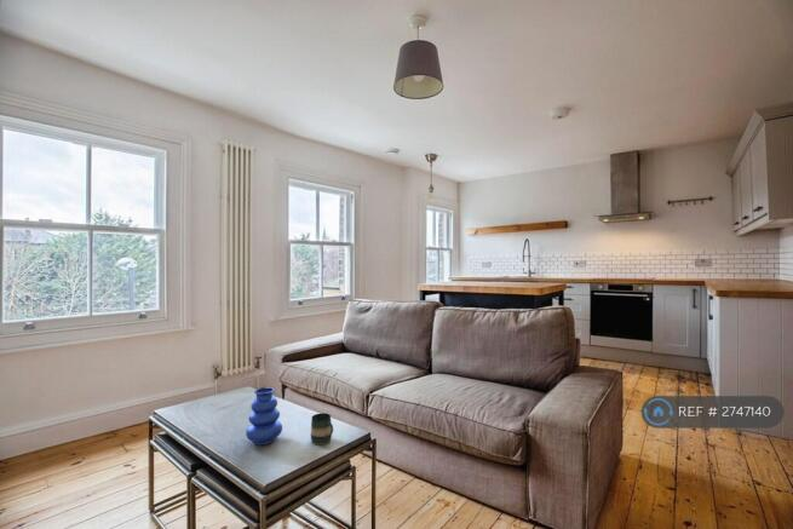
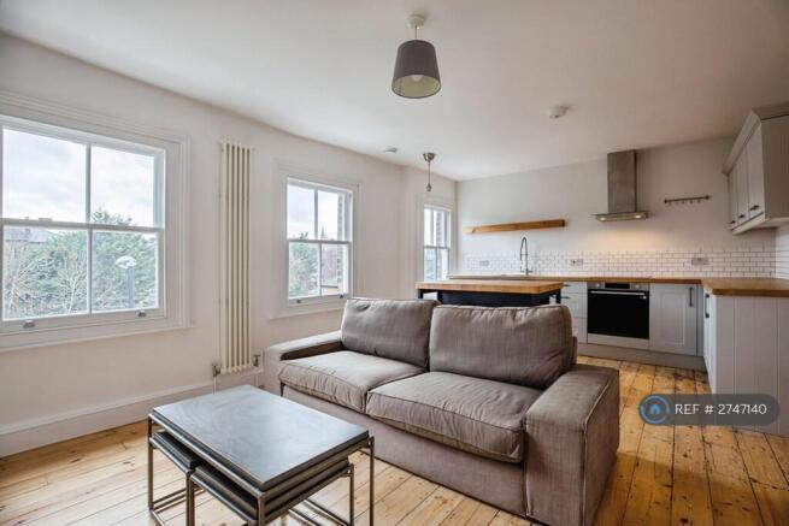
- vase (264, 415)
- mug (323, 430)
